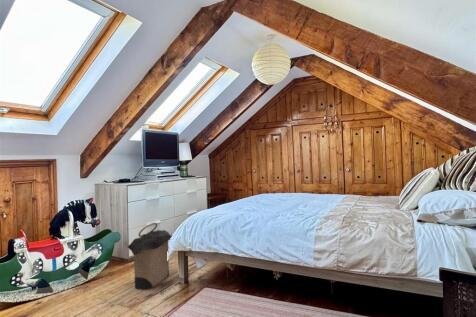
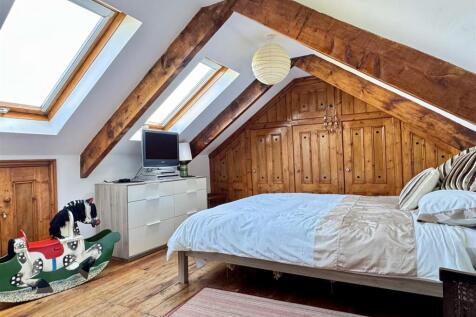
- laundry hamper (151, 250)
